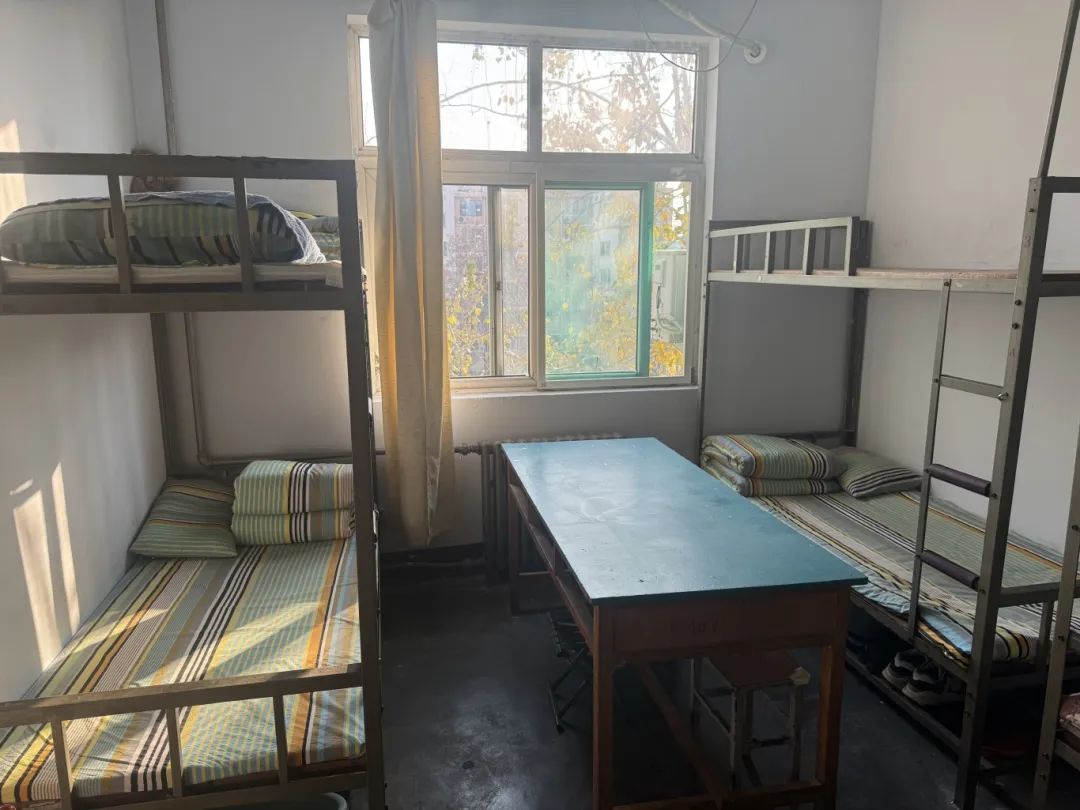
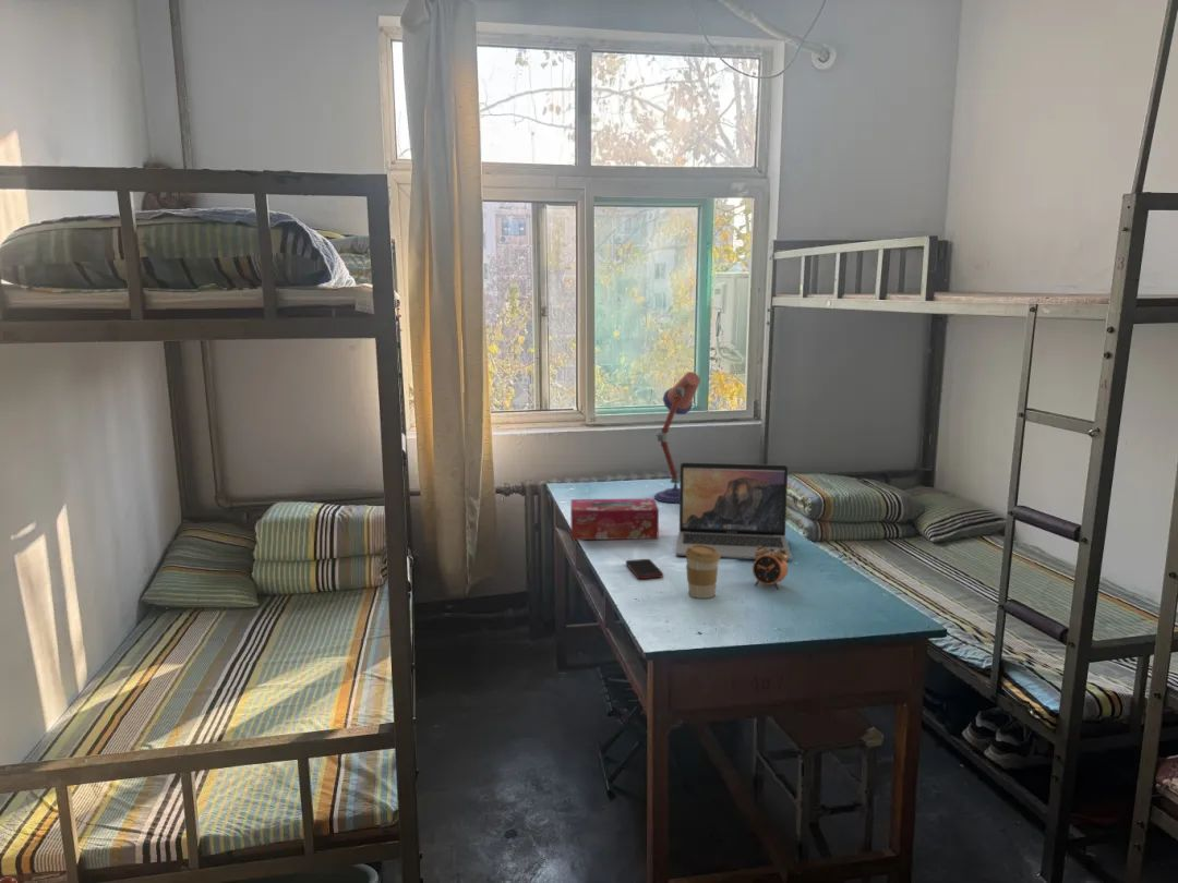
+ laptop (733, 509)
+ coffee cup (701, 570)
+ alarm clock (770, 564)
+ cell phone (644, 568)
+ desk lamp (668, 431)
+ tissue box (613, 518)
